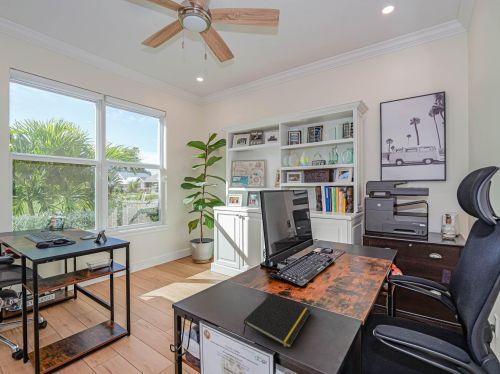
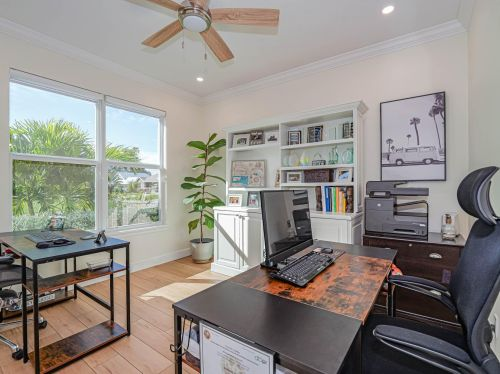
- notepad (279, 316)
